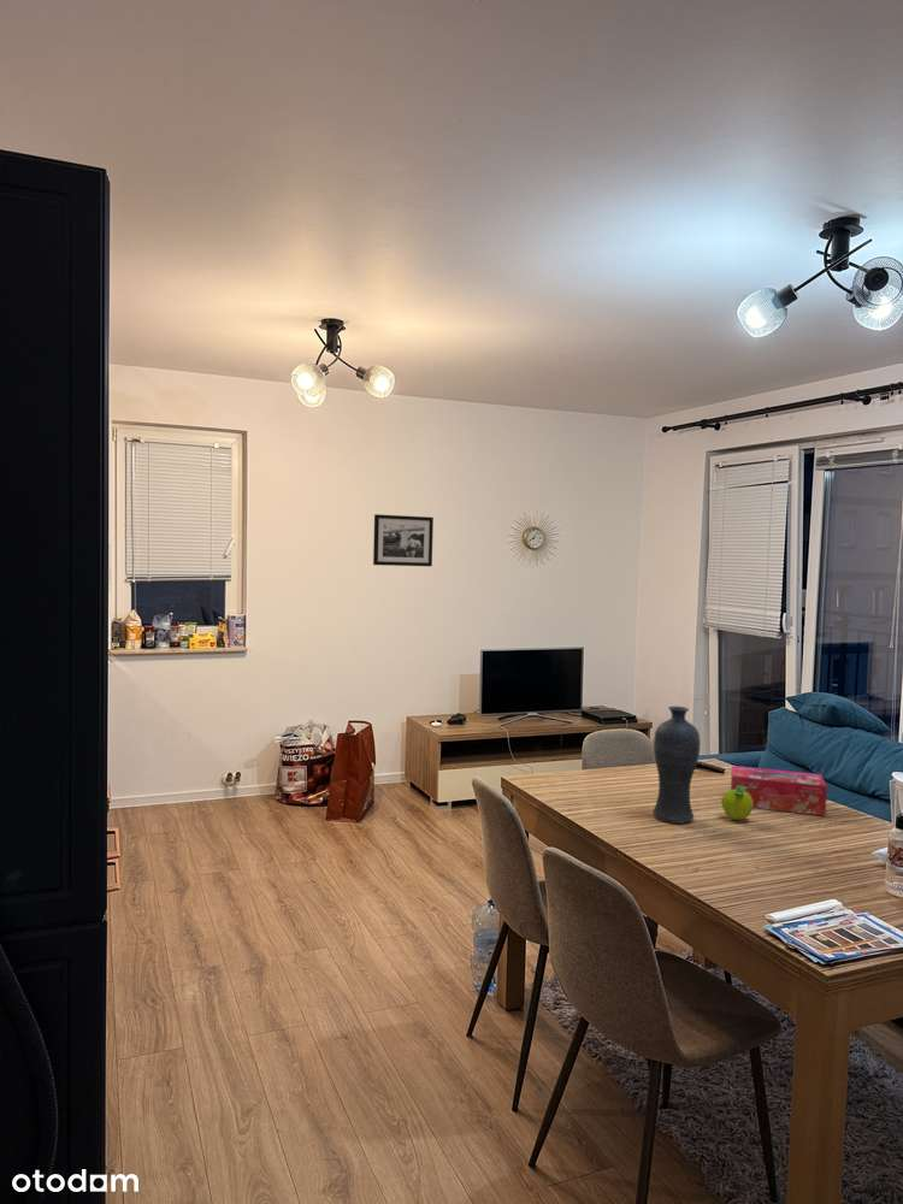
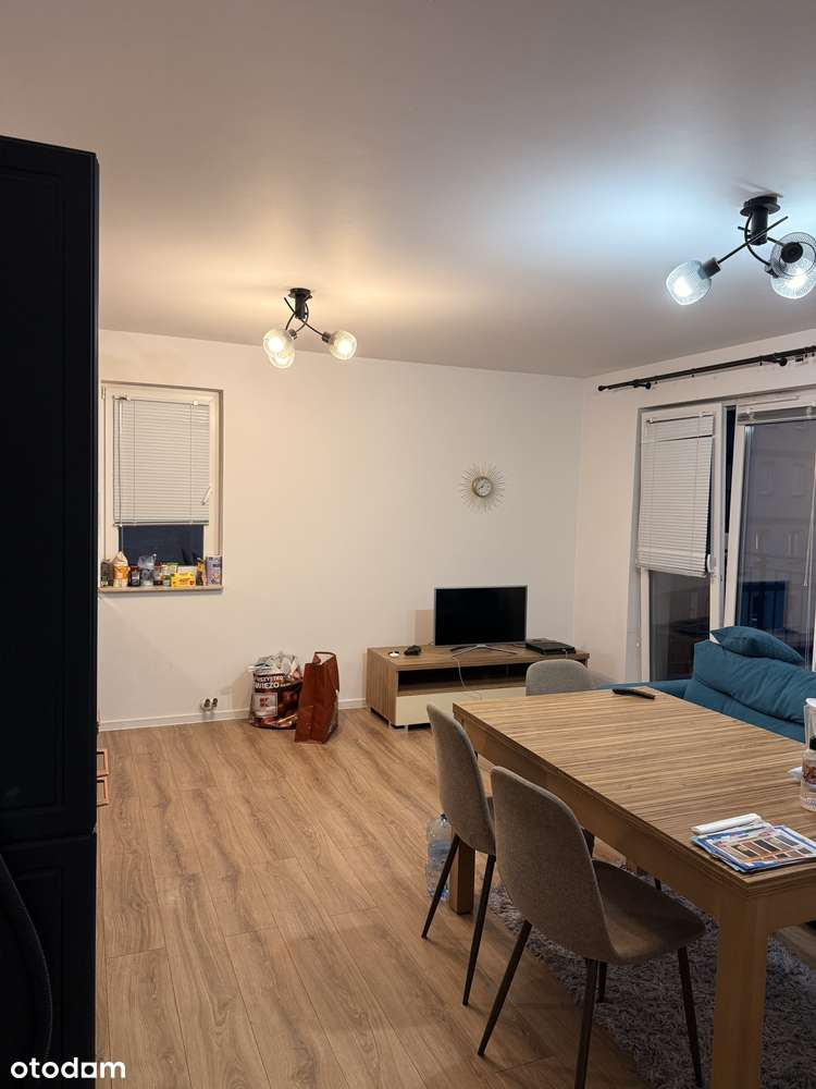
- tissue box (777, 789)
- vase (675, 762)
- picture frame (403, 541)
- fruit (737, 803)
